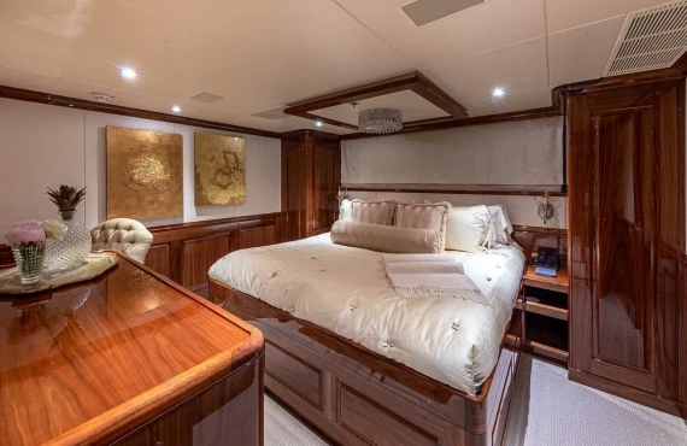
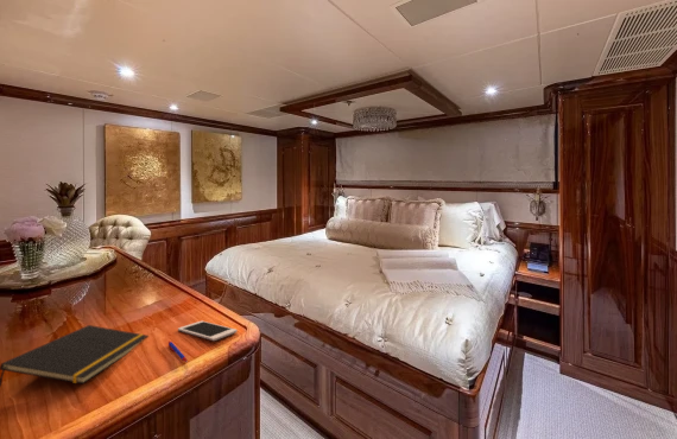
+ cell phone (207, 330)
+ pen (177, 351)
+ notepad (86, 350)
